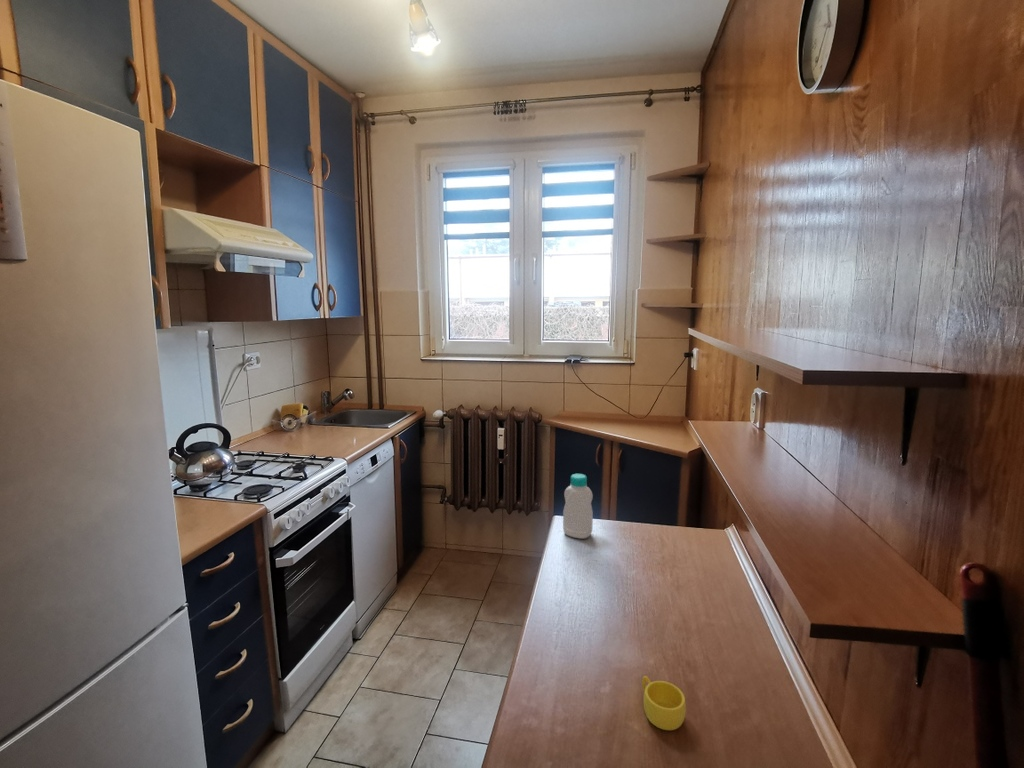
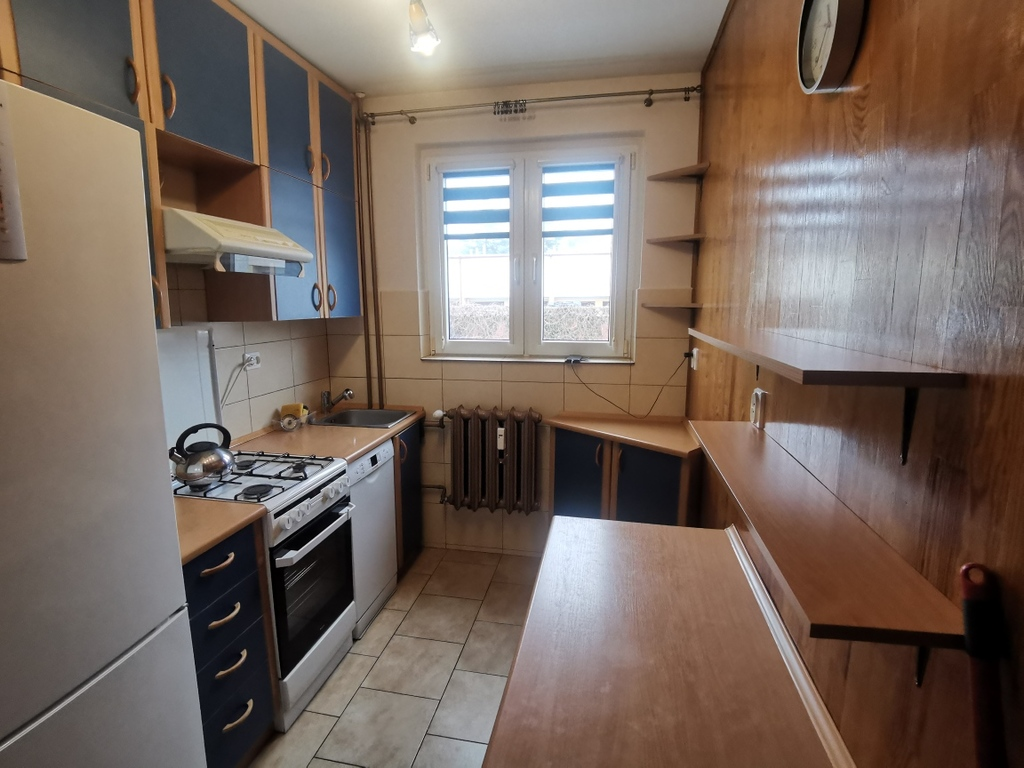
- cup (660, 701)
- bottle (578, 505)
